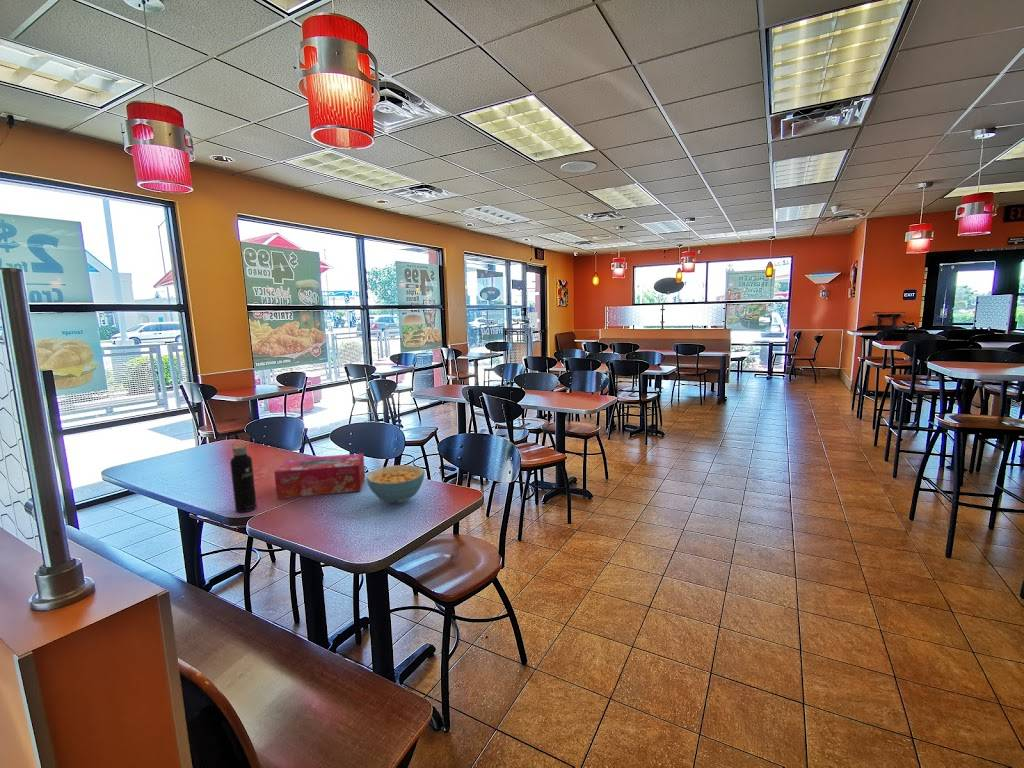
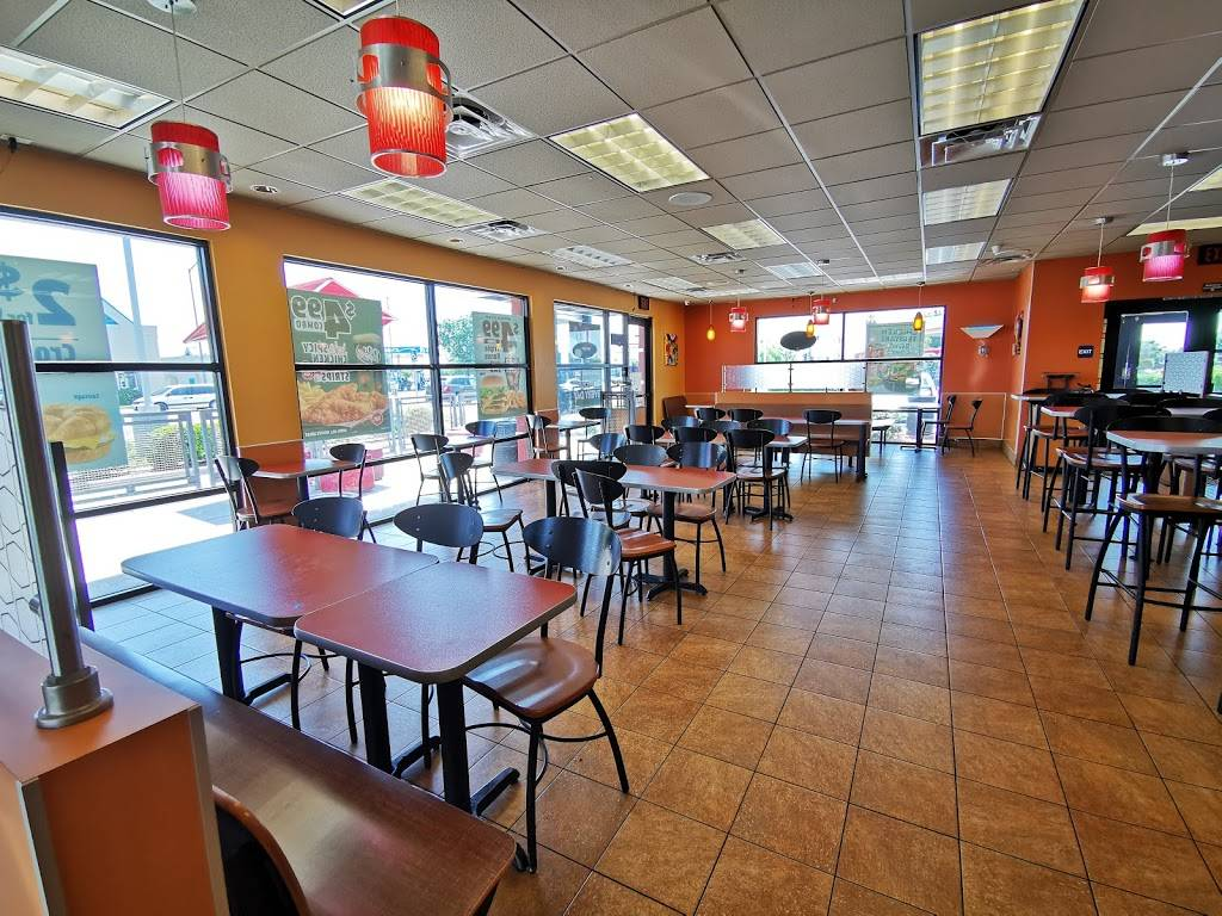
- water bottle (242, 474)
- tissue box (322, 474)
- cereal bowl (396, 487)
